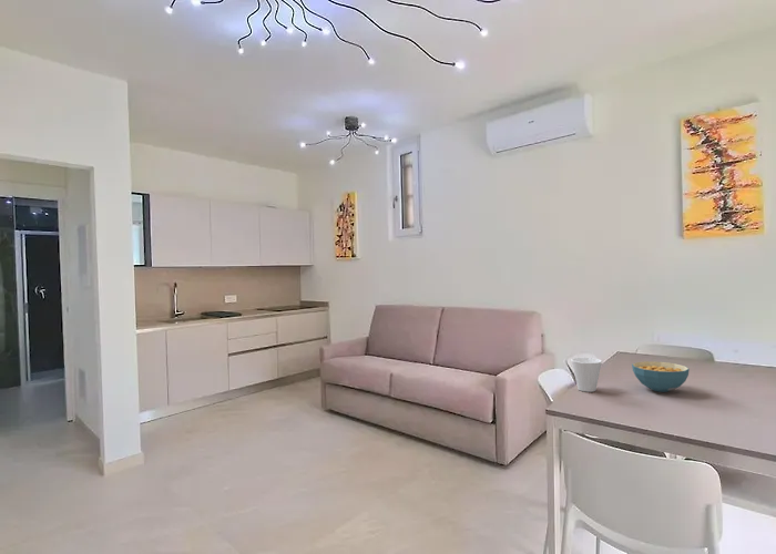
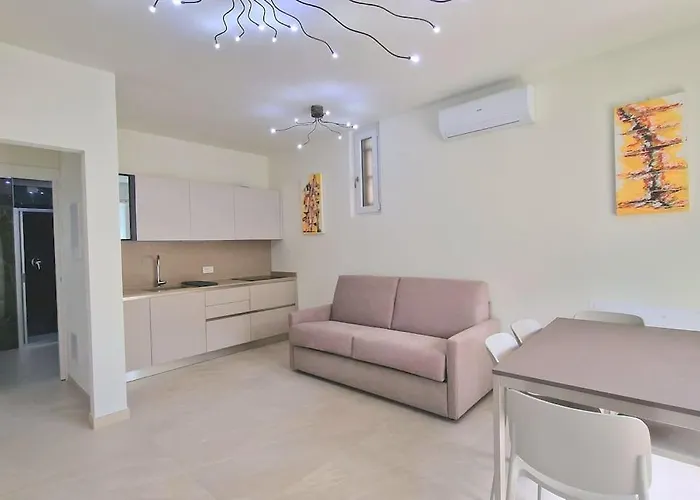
- cereal bowl (660, 378)
- cup (586, 375)
